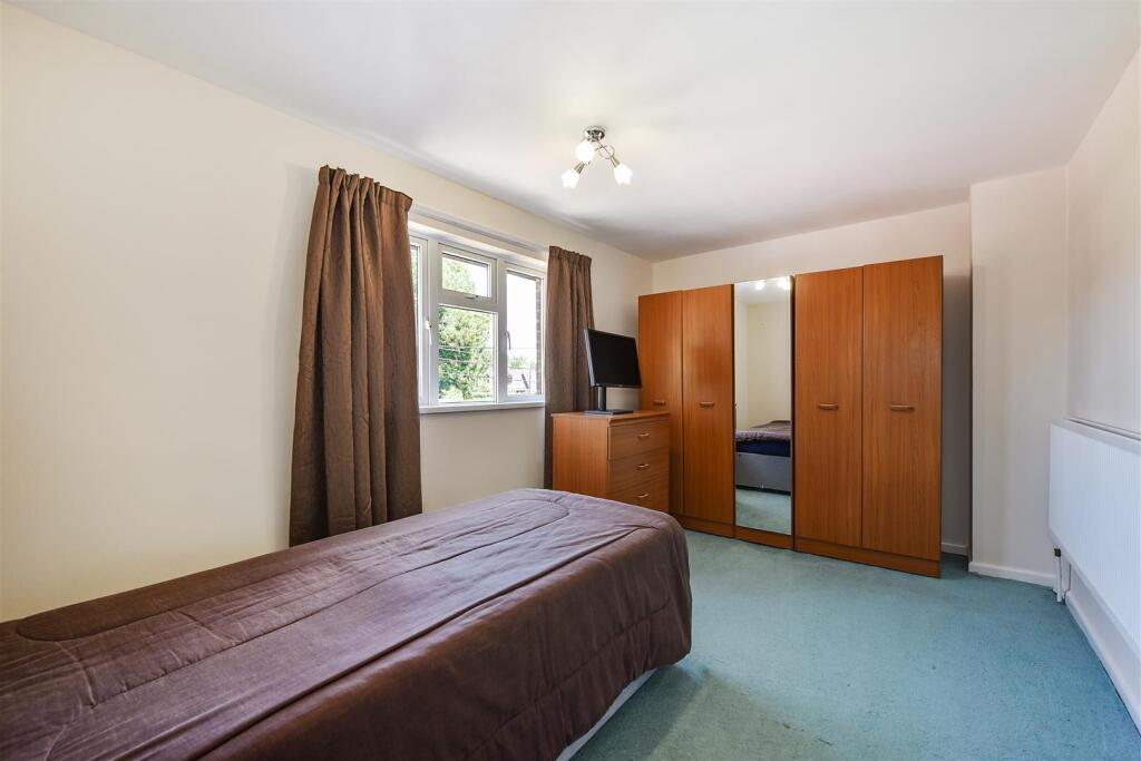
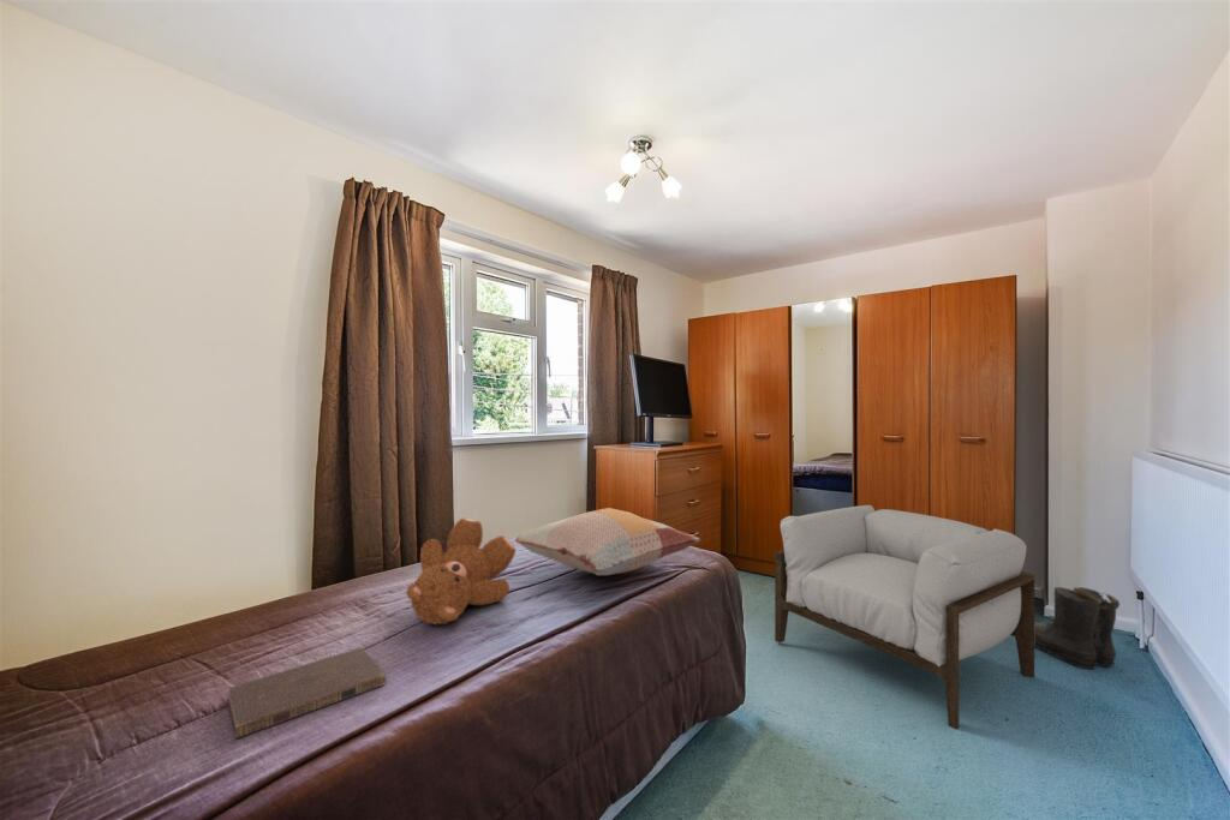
+ book (308, 687)
+ boots (1068, 618)
+ teddy bear (455, 568)
+ armchair (895, 589)
+ decorative pillow (605, 539)
